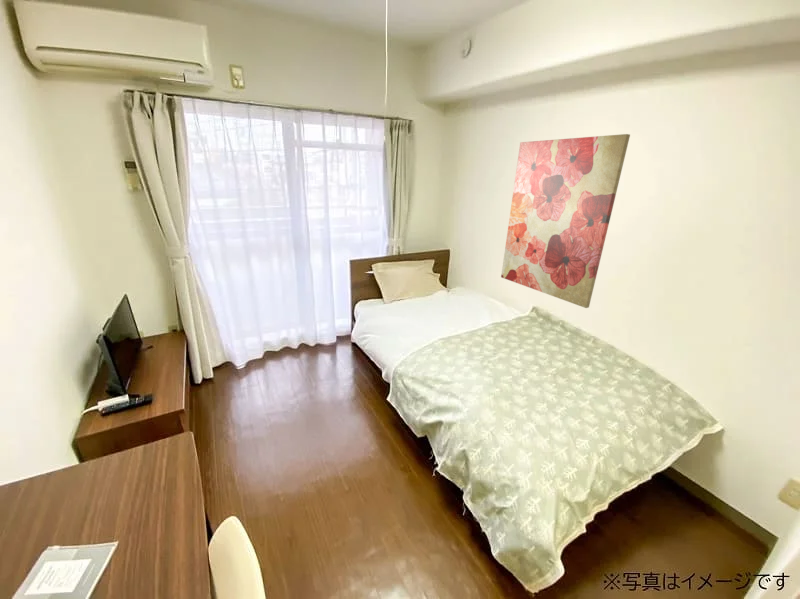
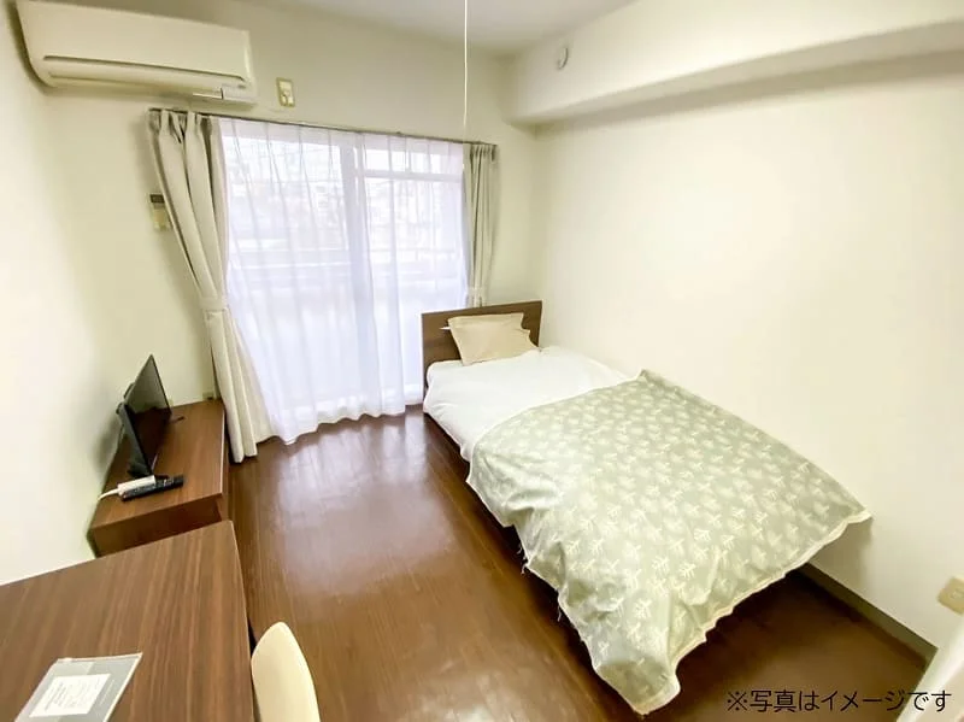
- wall art (552, 220)
